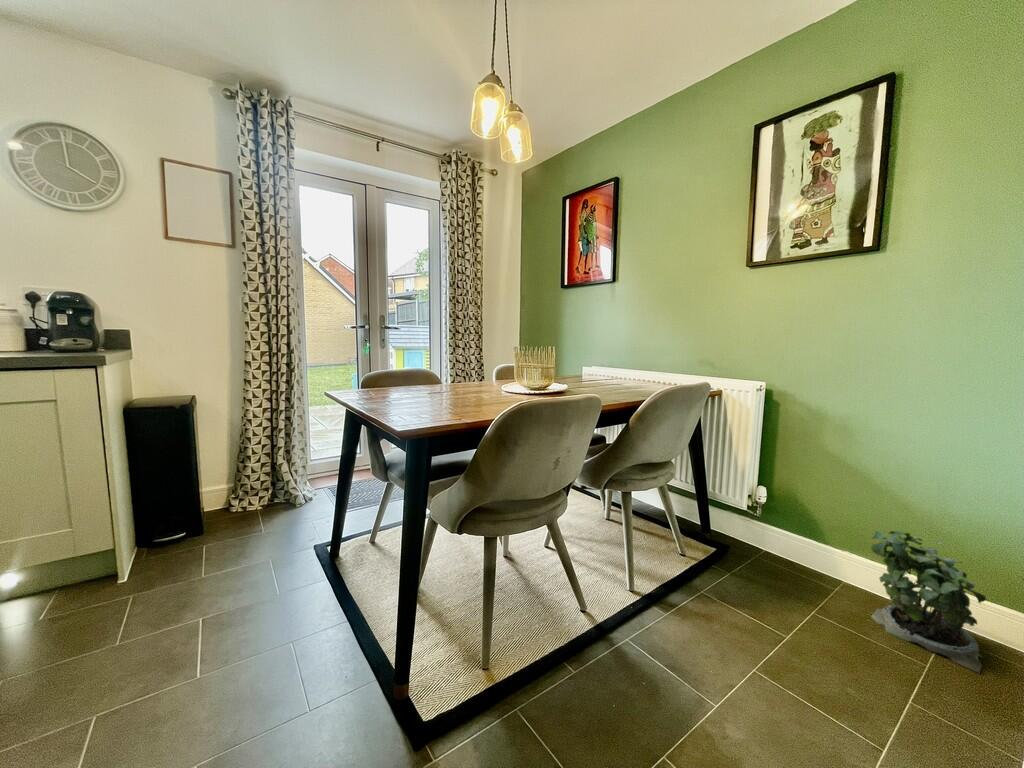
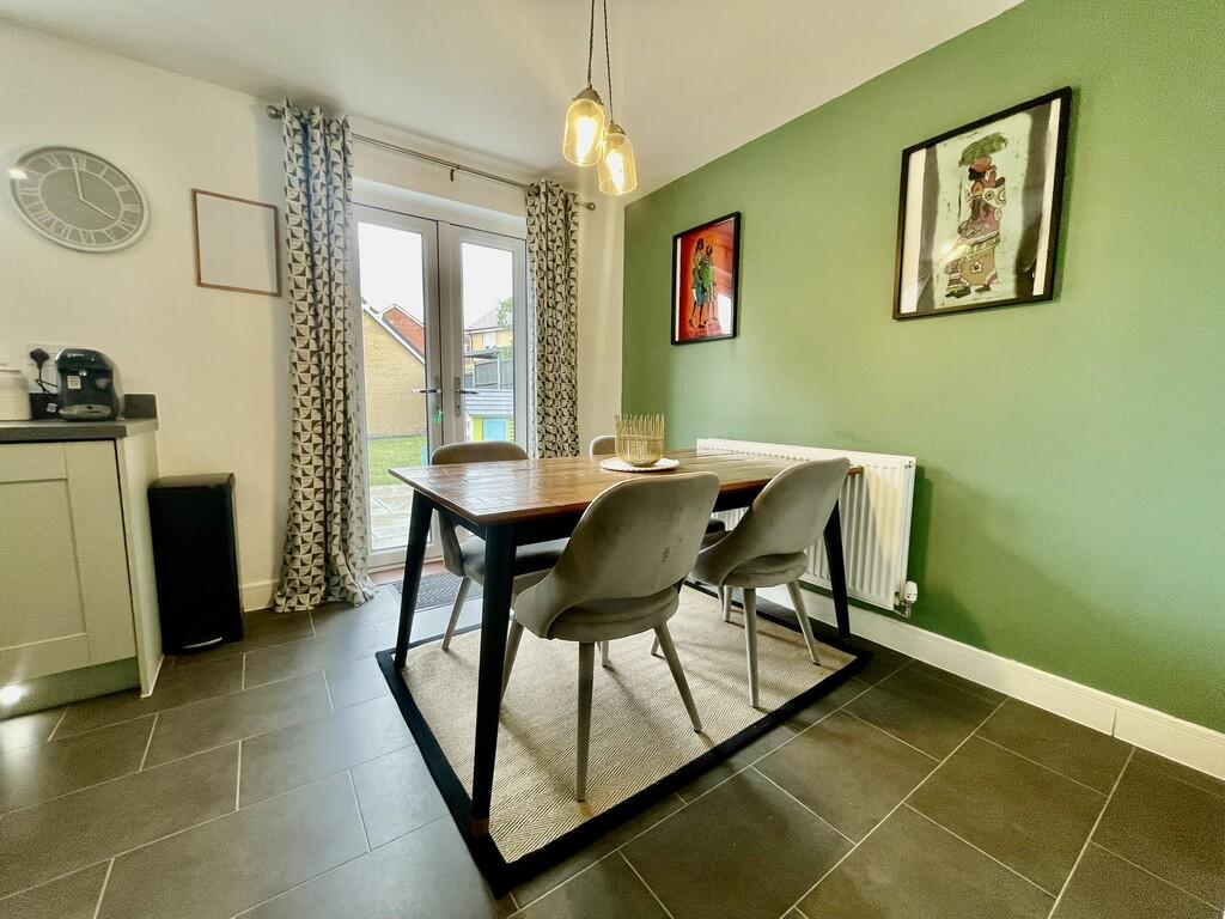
- potted plant (923, 584)
